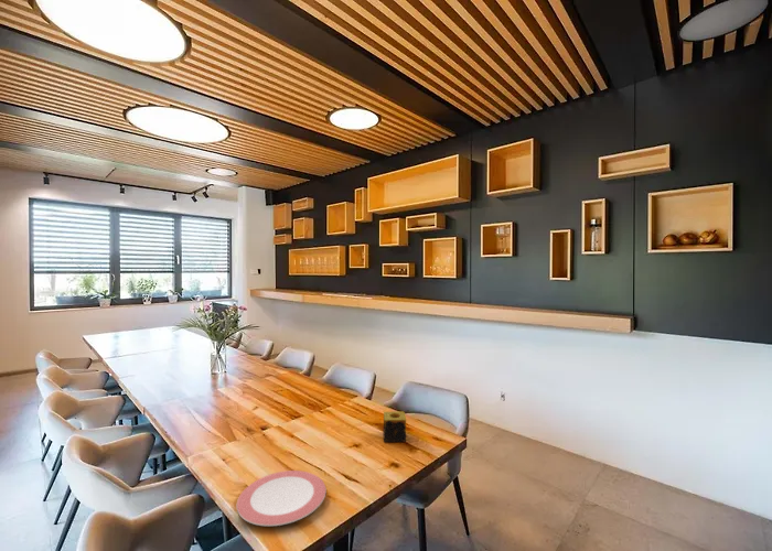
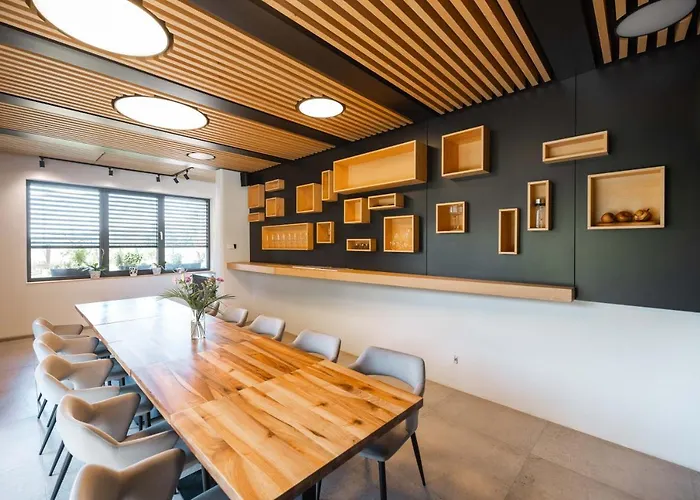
- candle (394, 425)
- plate (282, 497)
